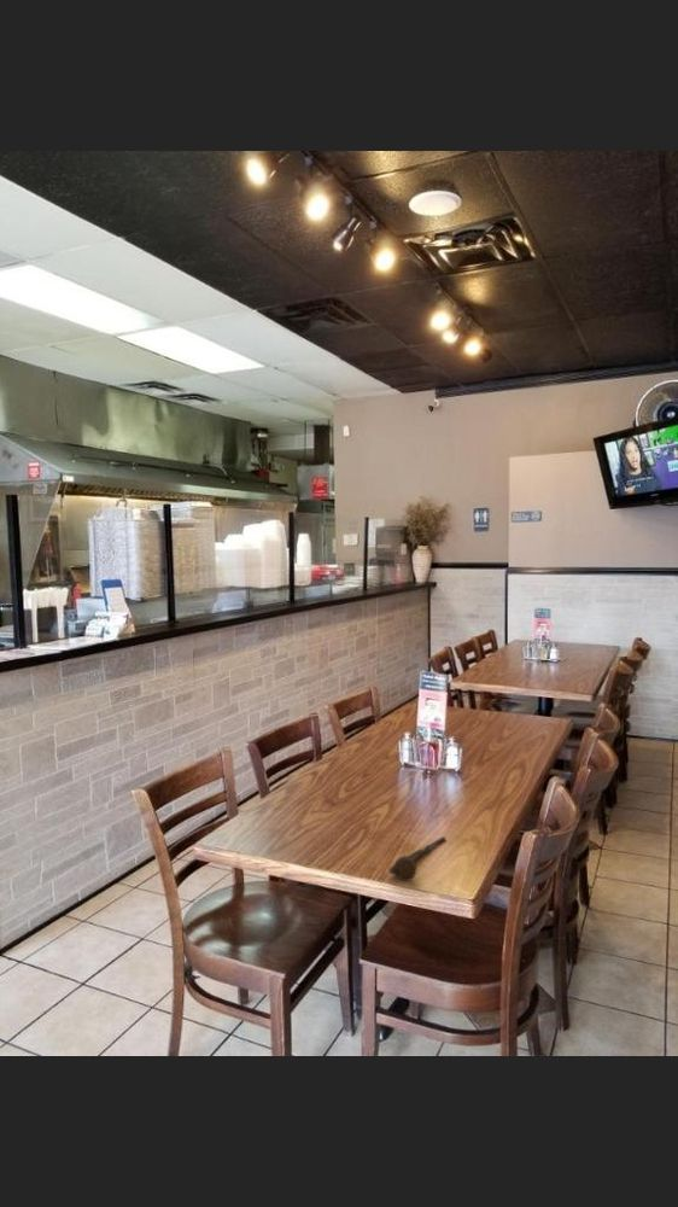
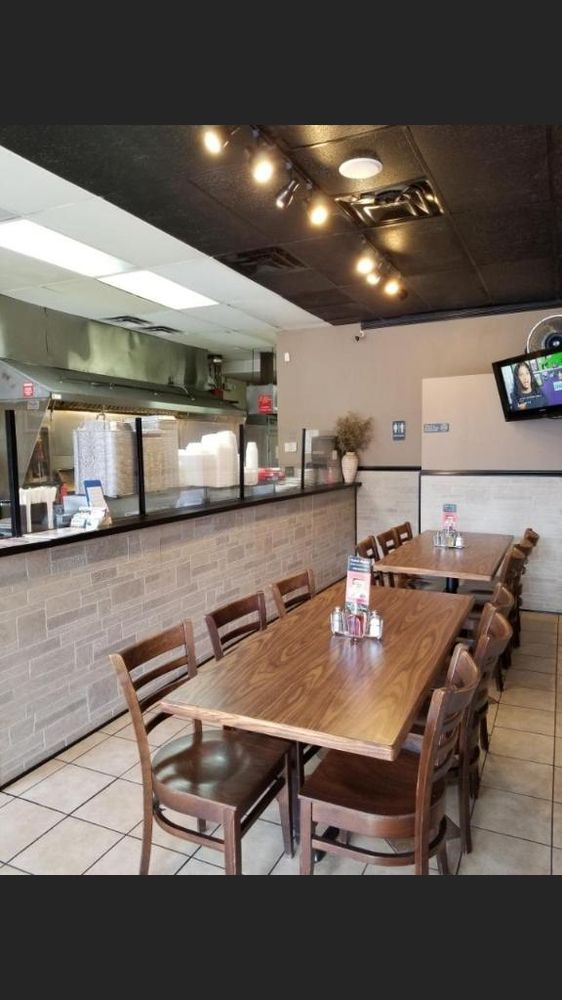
- spoon (425, 850)
